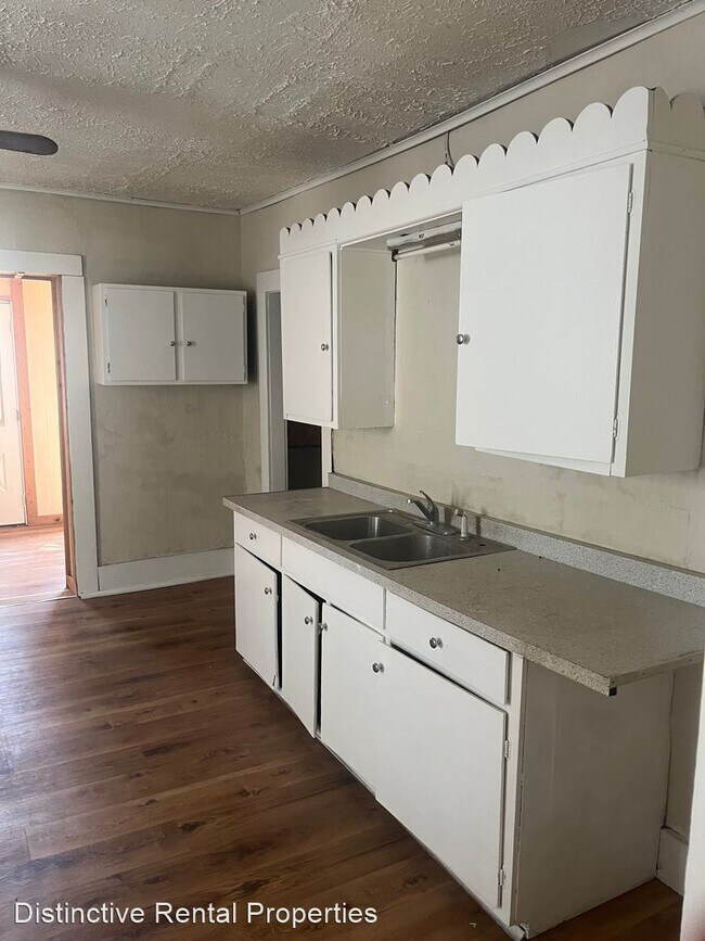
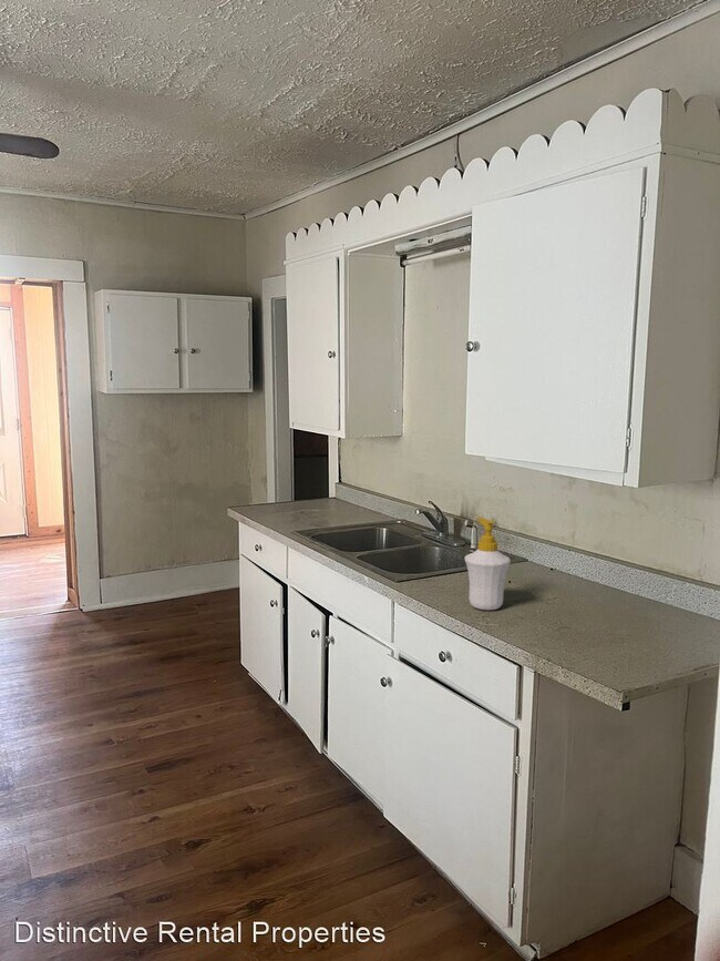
+ soap bottle (486, 563)
